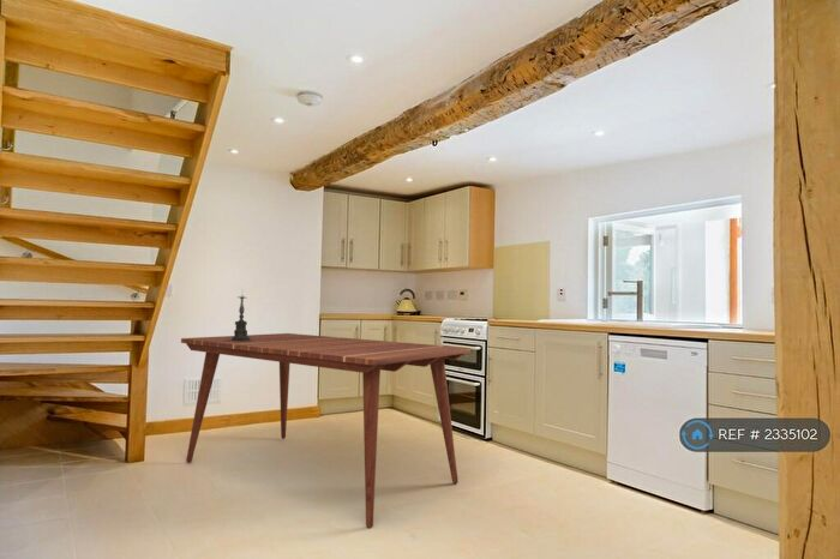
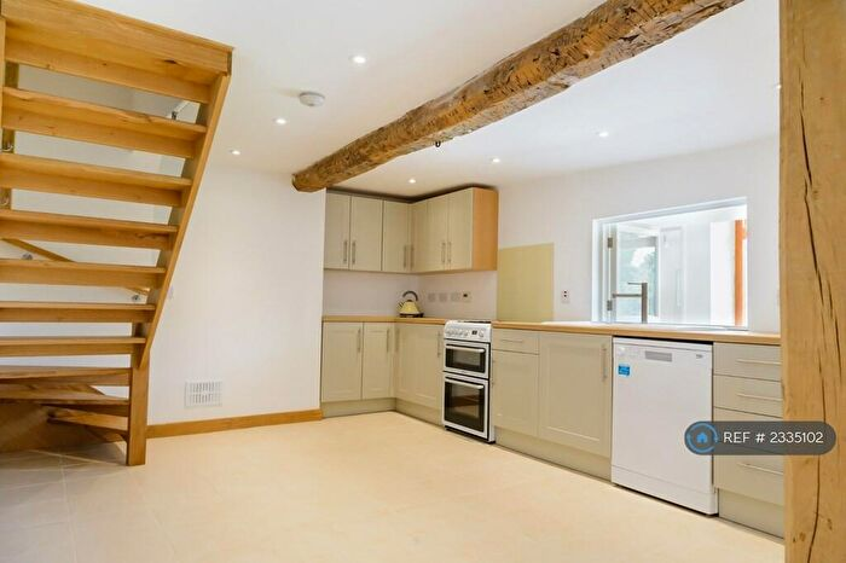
- candle holder (241, 314)
- dining table (287, 405)
